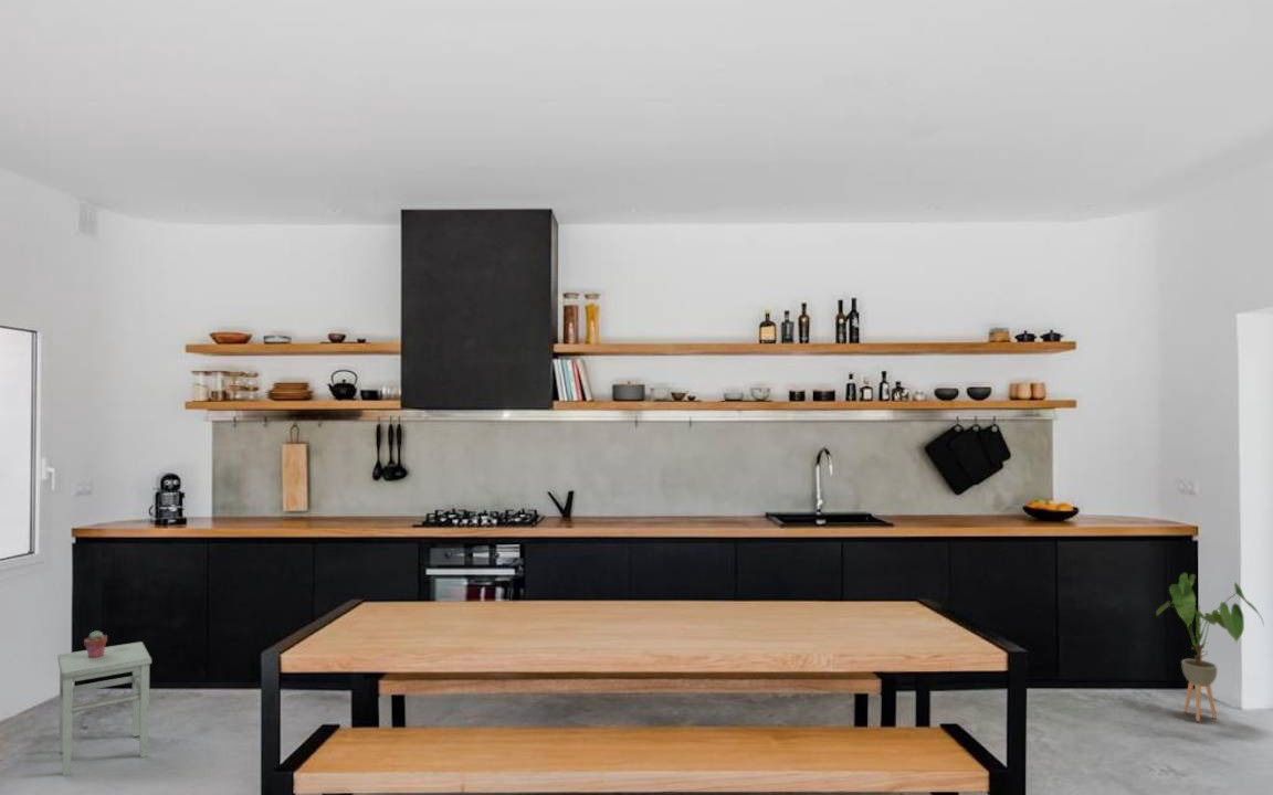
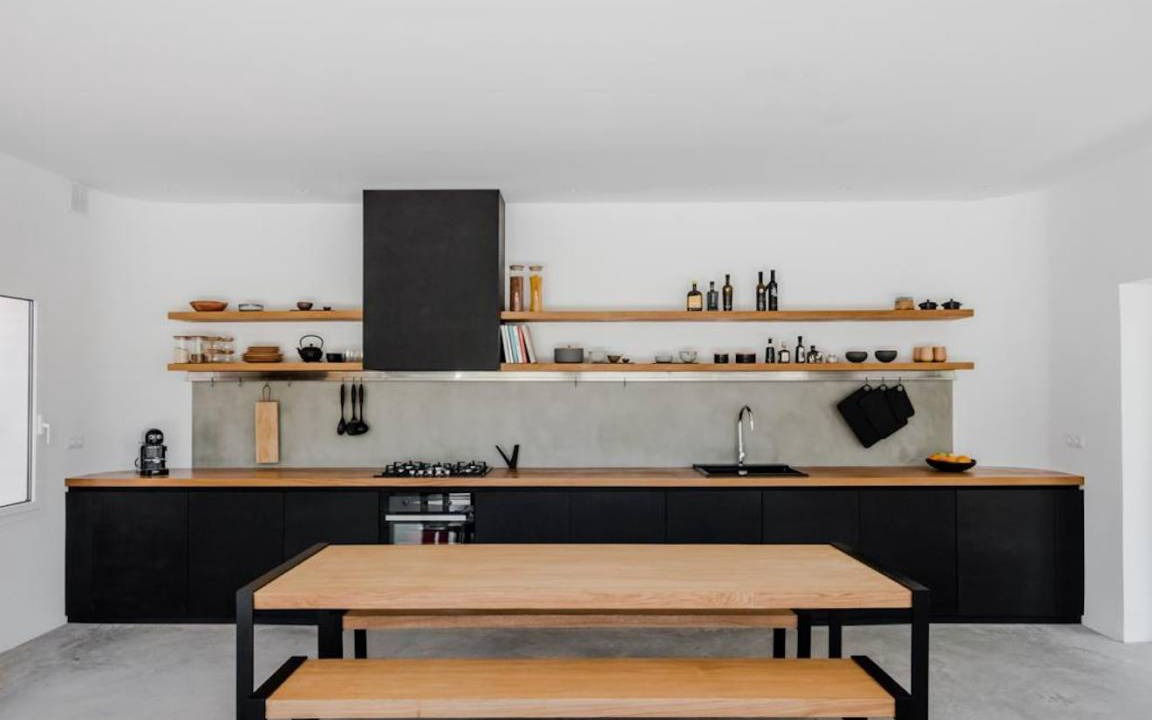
- potted succulent (95, 643)
- house plant (1207, 650)
- stool (104, 704)
